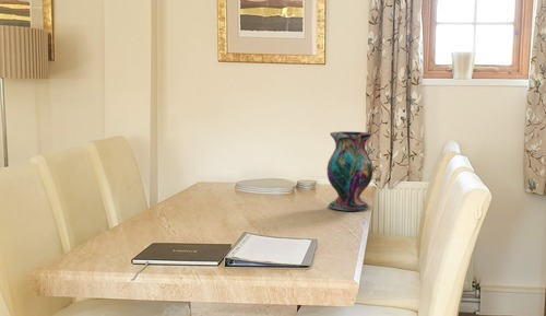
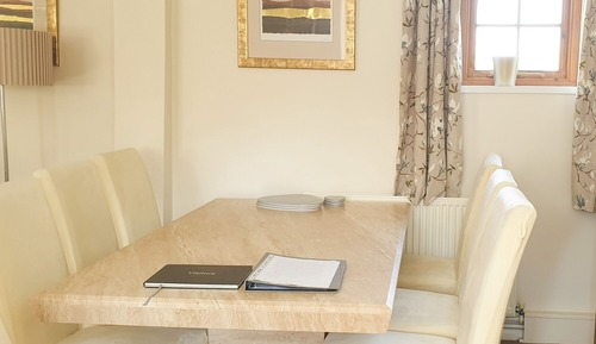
- vase (349, 171)
